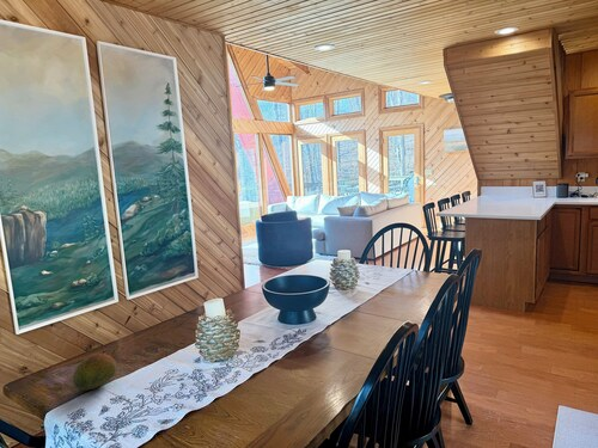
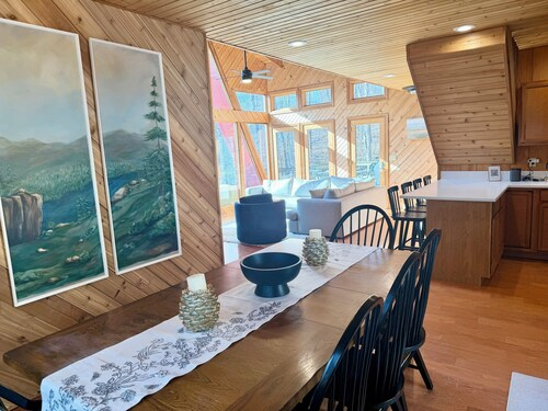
- fruit (93, 372)
